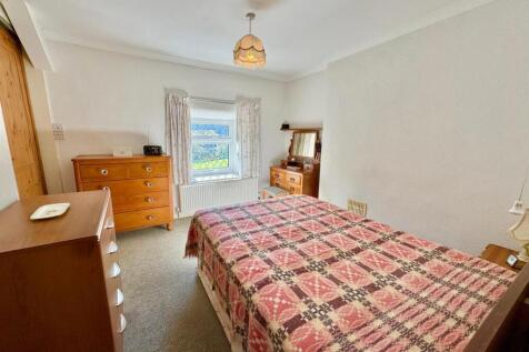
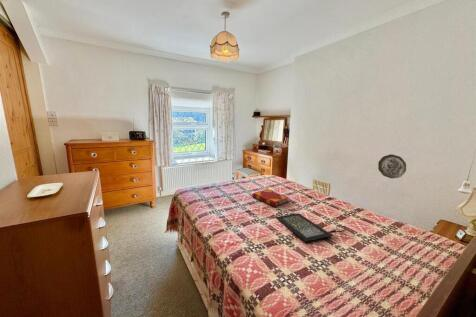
+ clutch bag (304, 226)
+ decorative plate (391, 166)
+ hardback book (270, 197)
